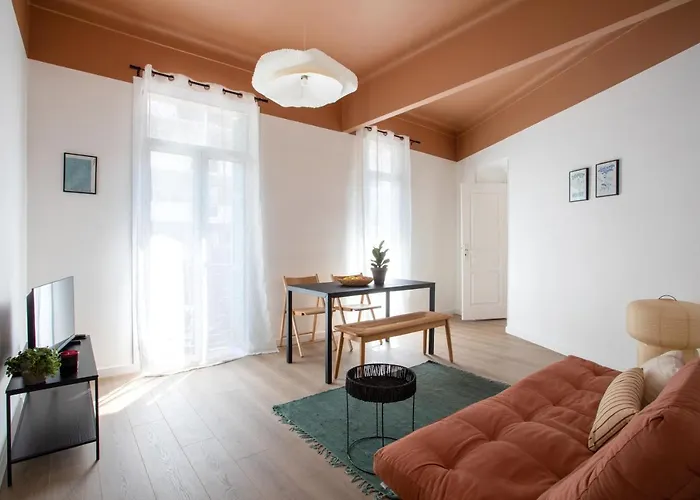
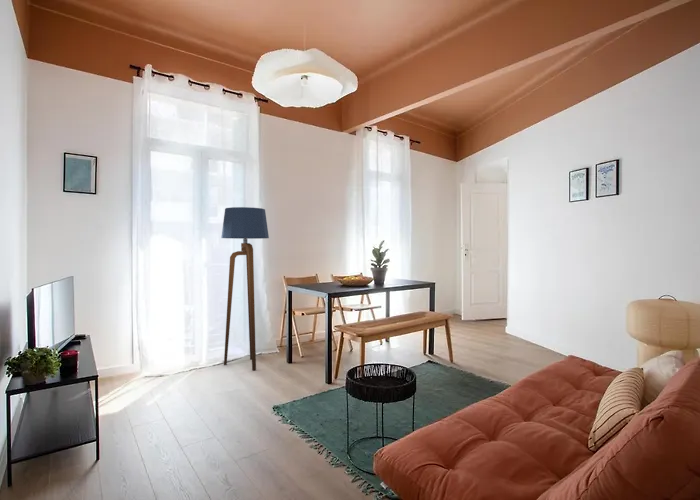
+ floor lamp (247, 287)
